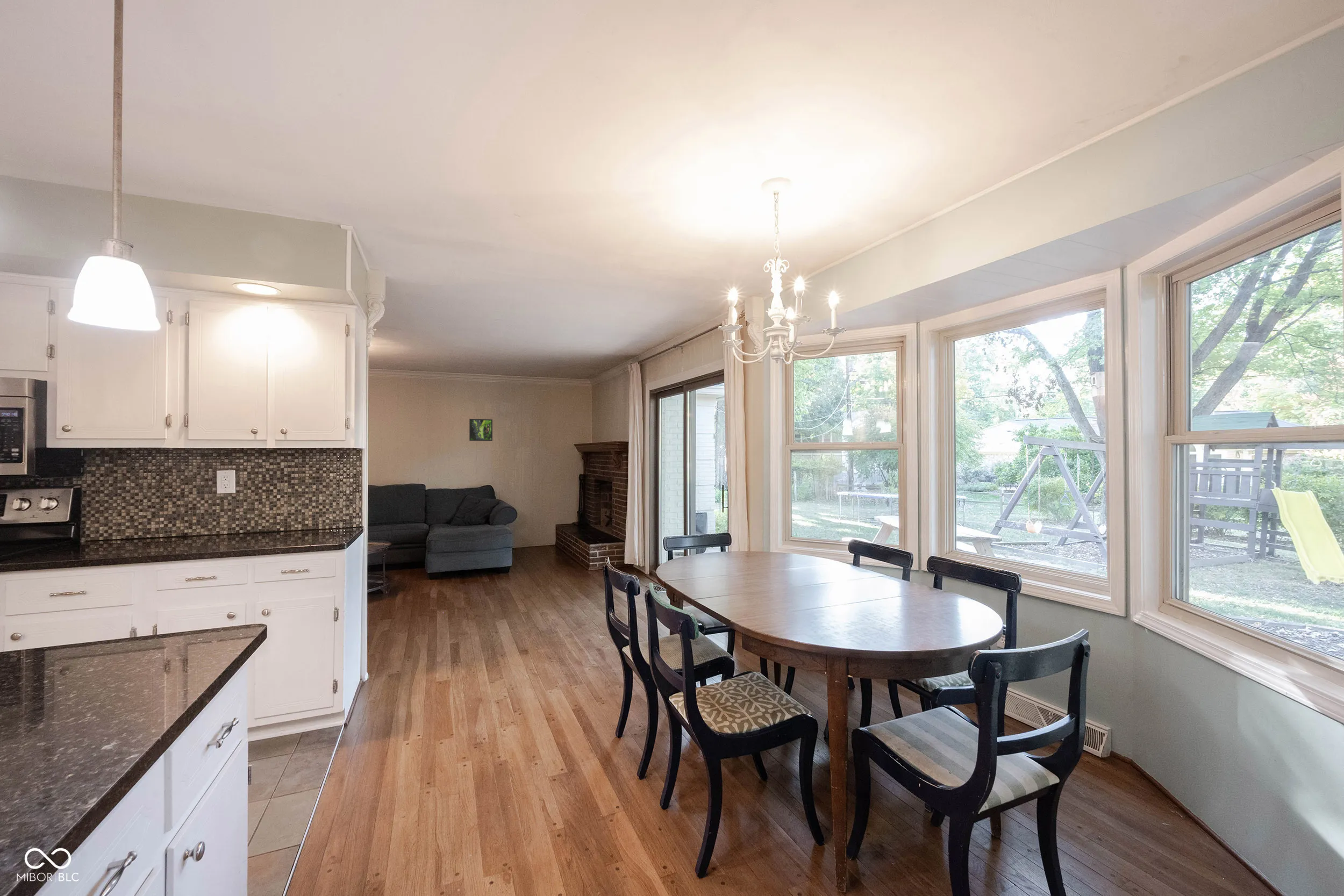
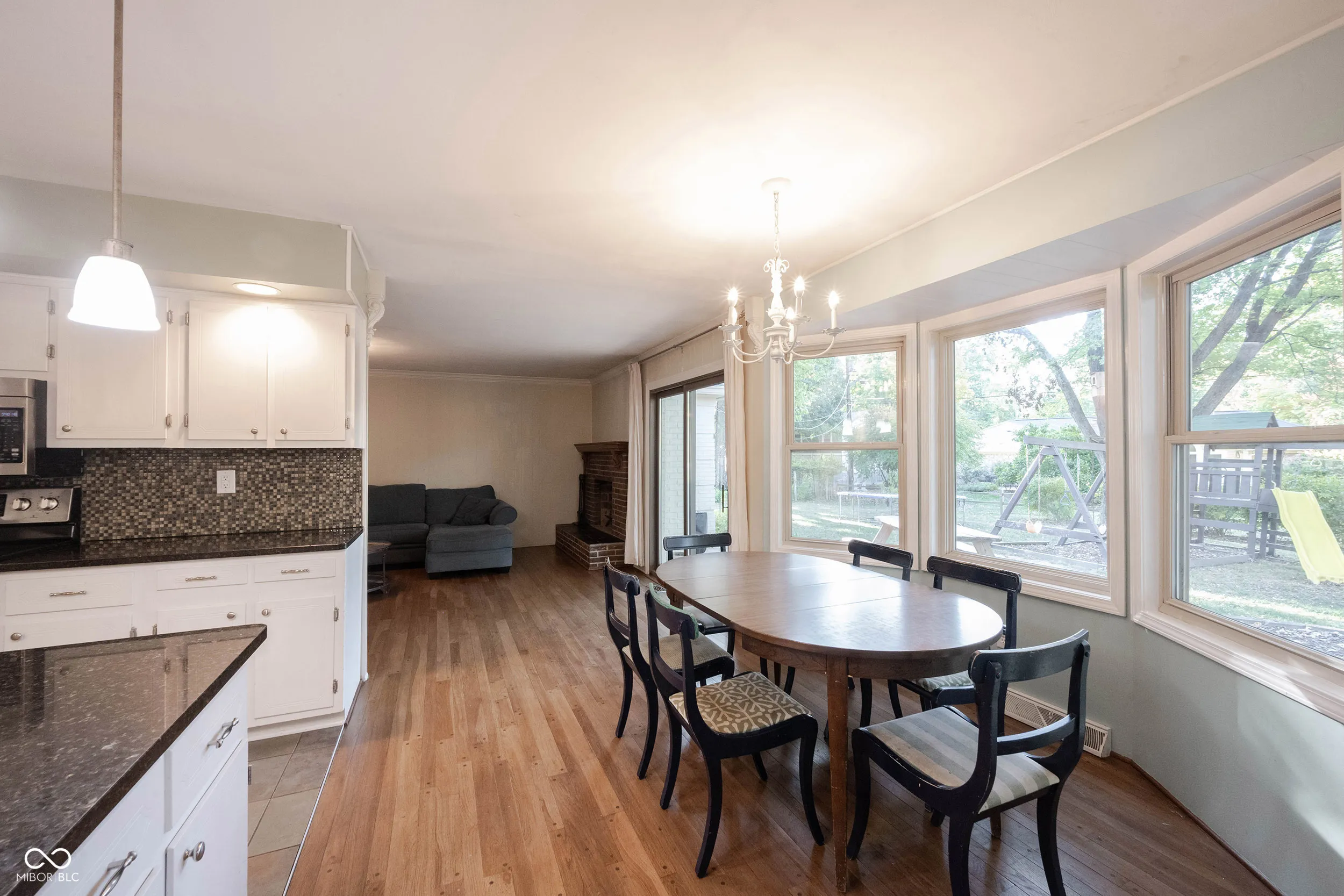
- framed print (481, 430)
